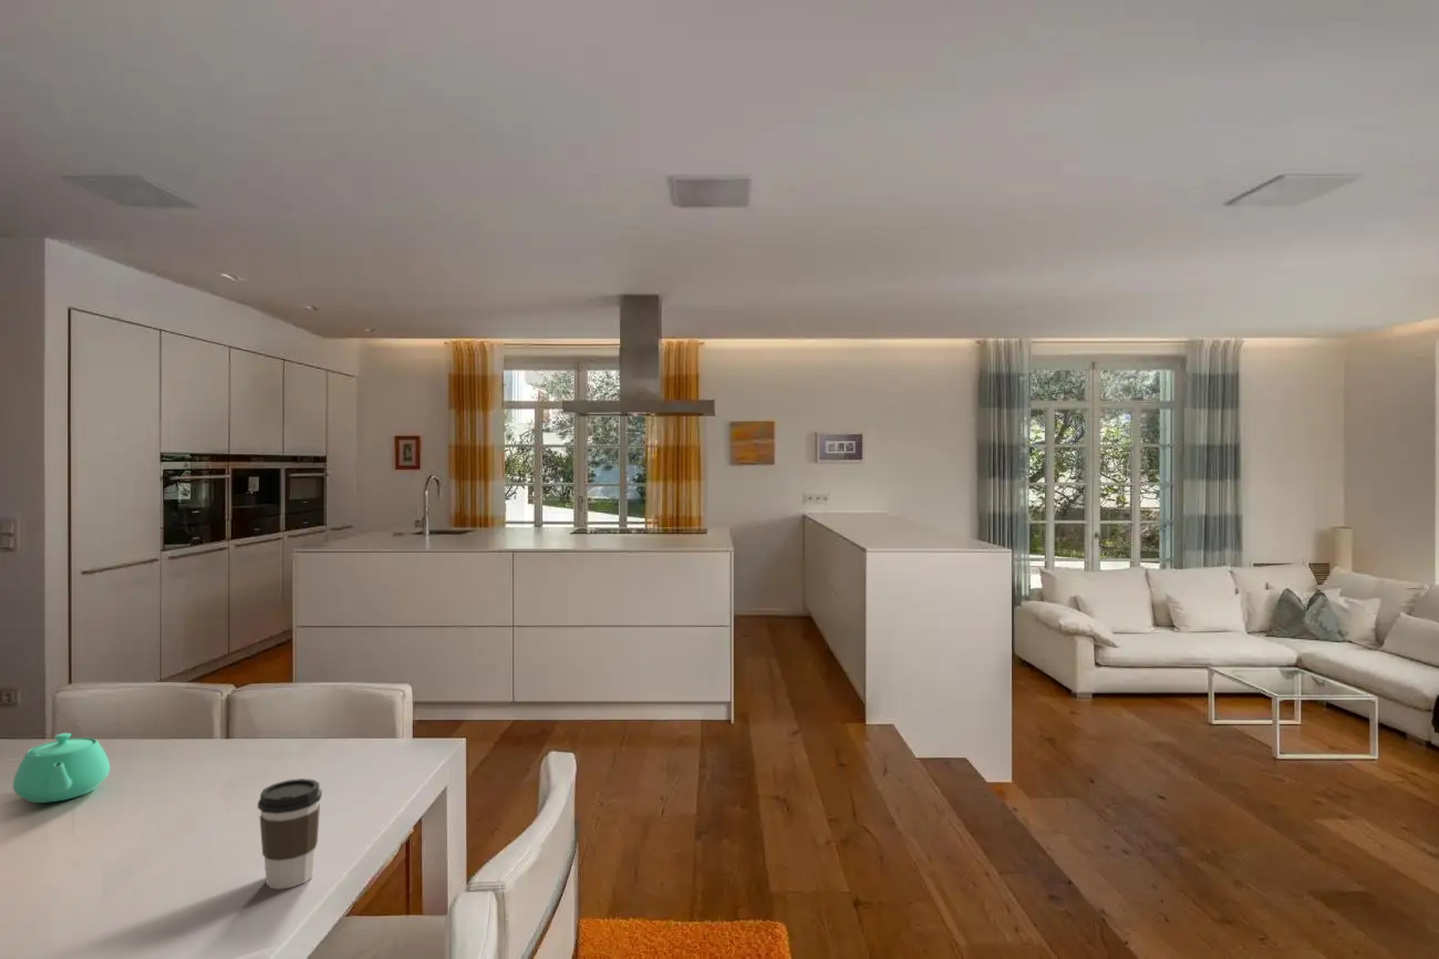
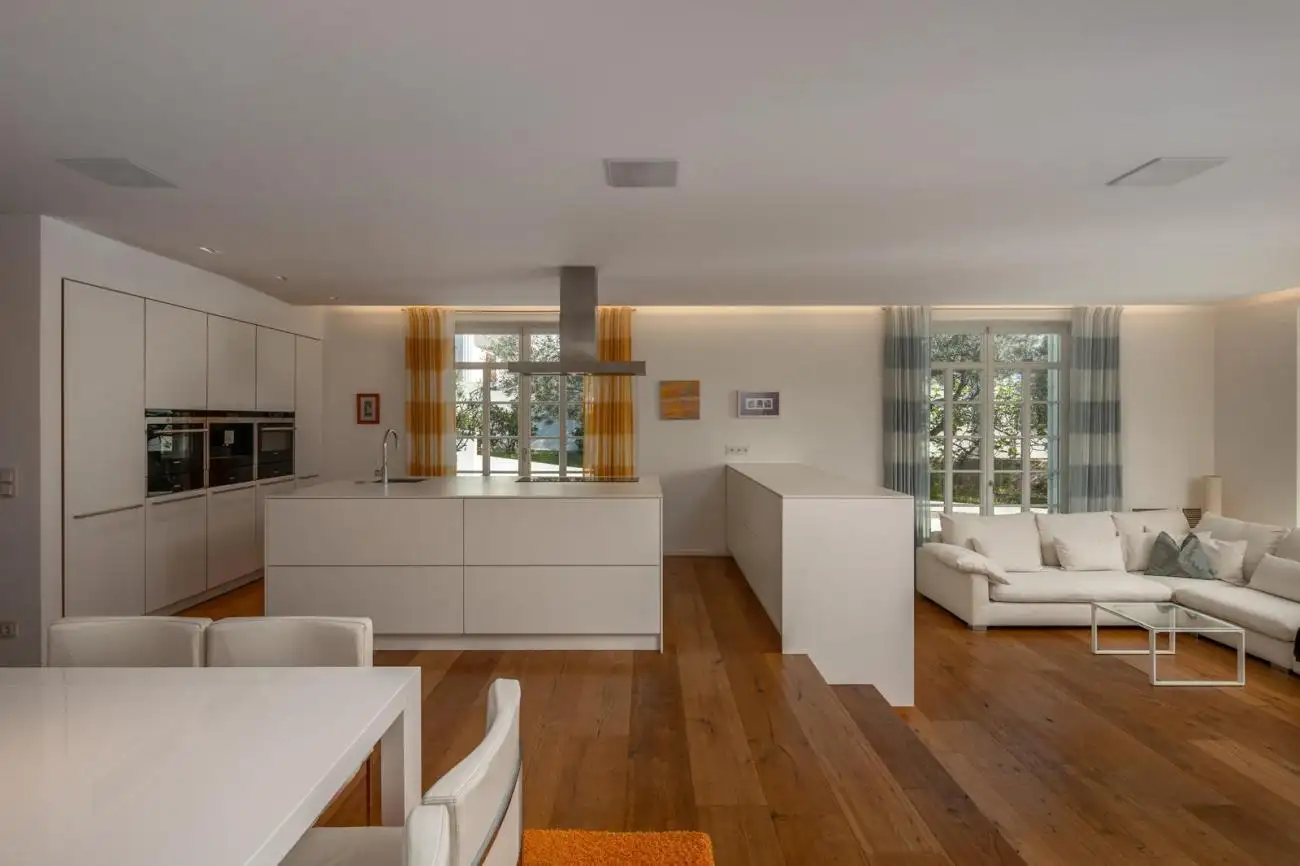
- coffee cup (290, 833)
- teapot (62, 764)
